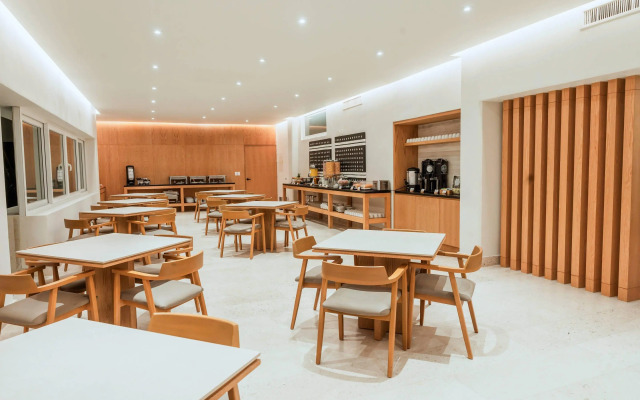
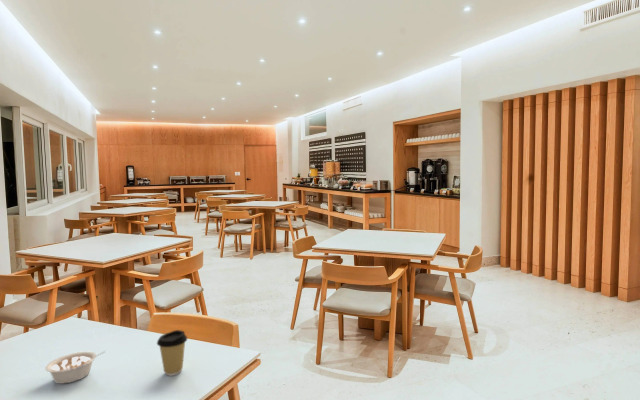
+ legume (73, 366)
+ coffee cup (172, 353)
